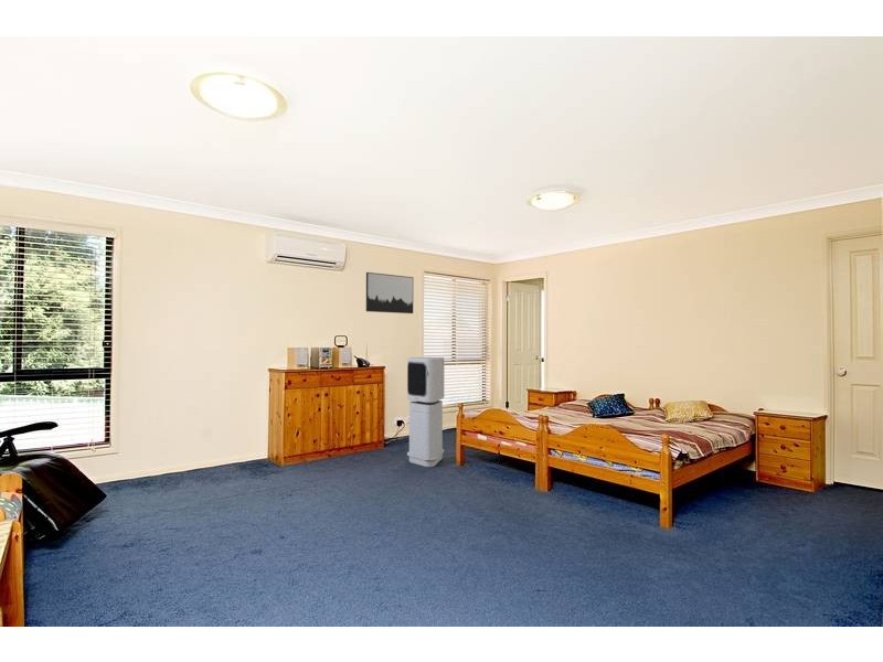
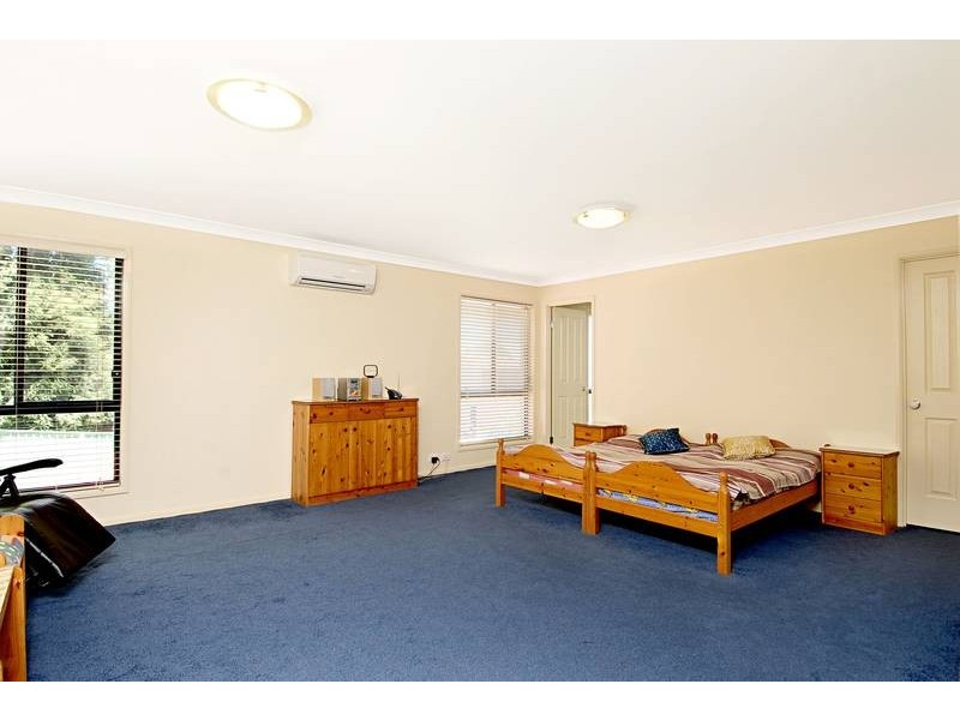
- air purifier (429, 409)
- wall art (390, 293)
